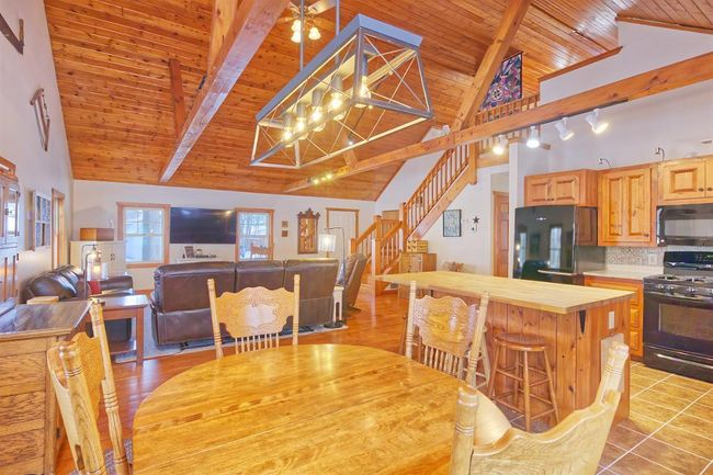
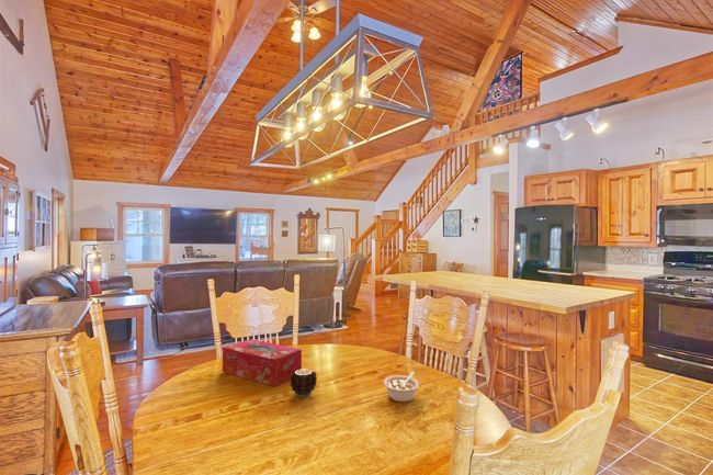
+ legume (400, 387)
+ tissue box (261, 360)
+ candle (303, 380)
